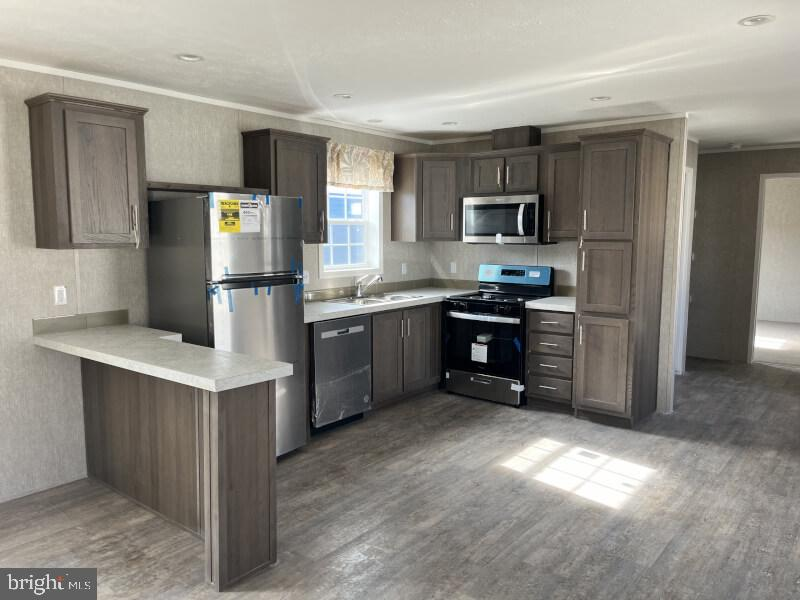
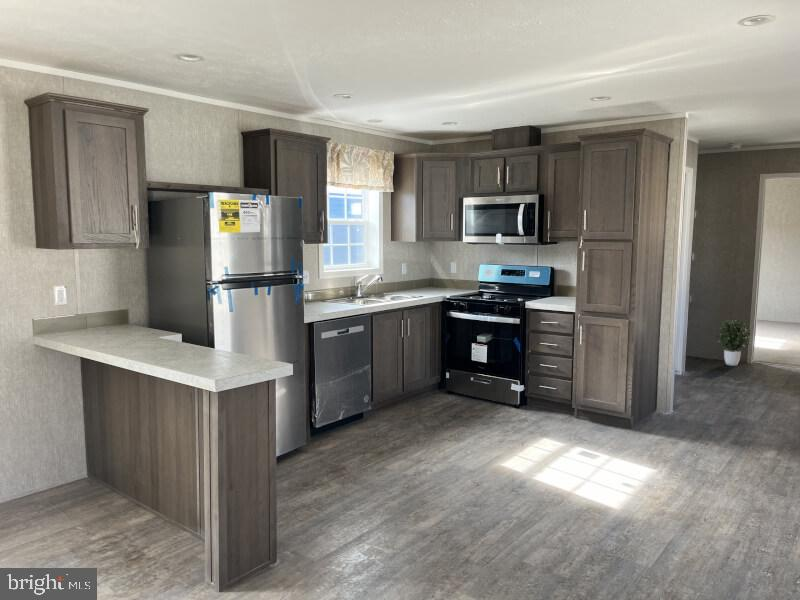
+ potted plant (733, 342)
